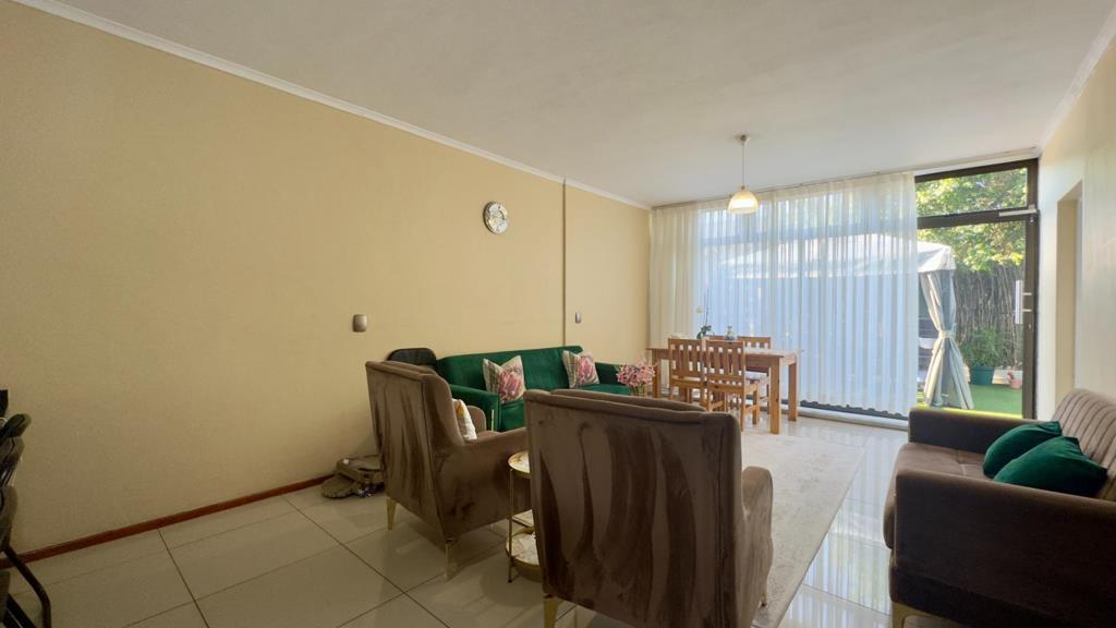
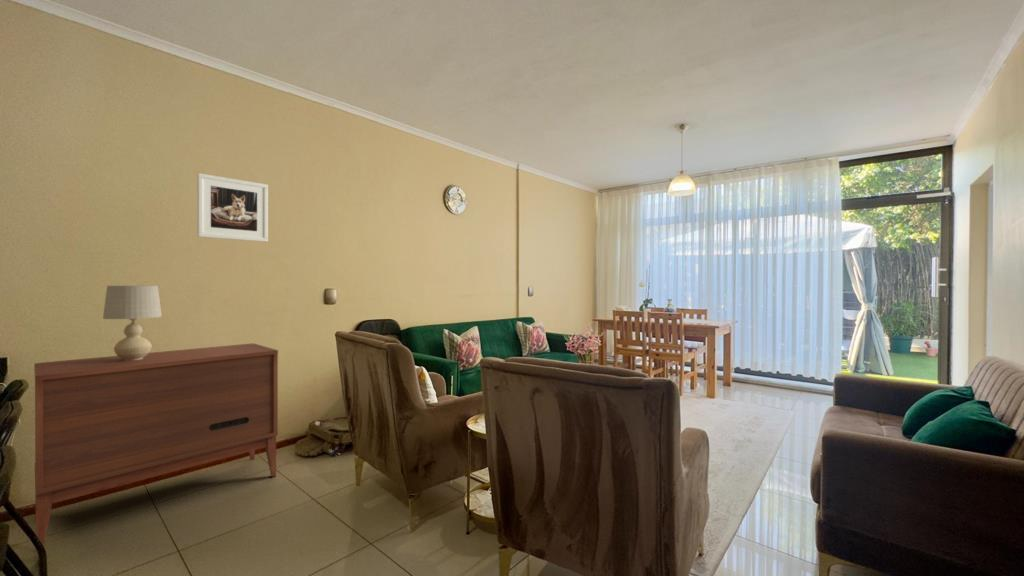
+ dresser (167, 425)
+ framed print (234, 209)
+ table lamp (133, 322)
